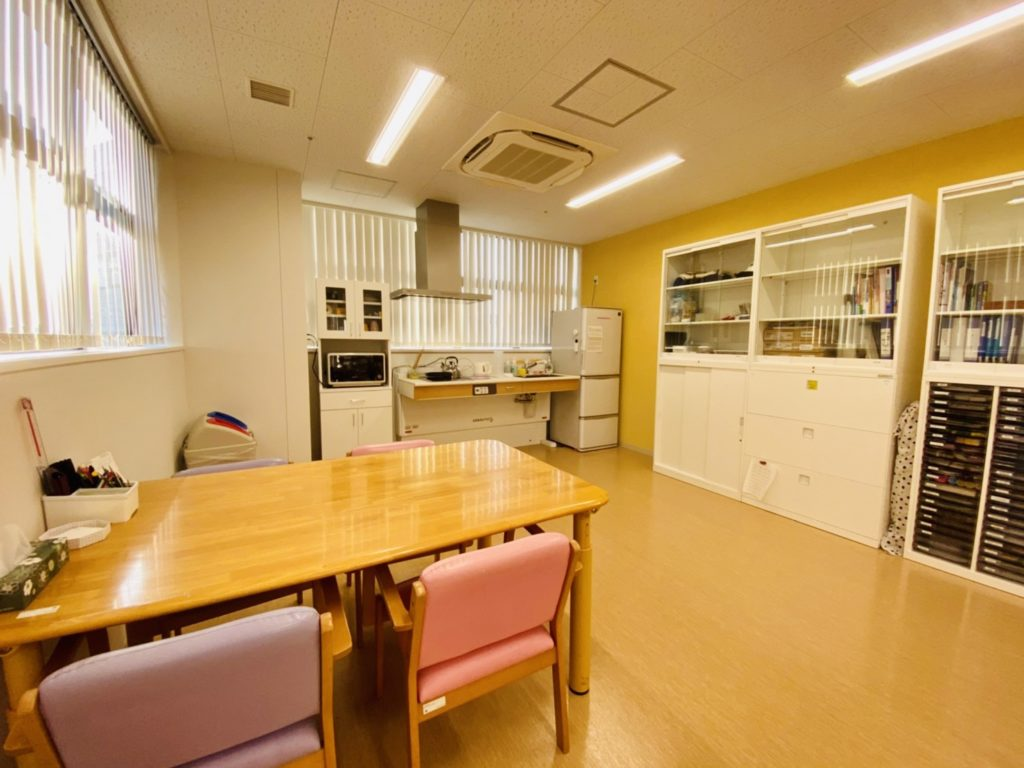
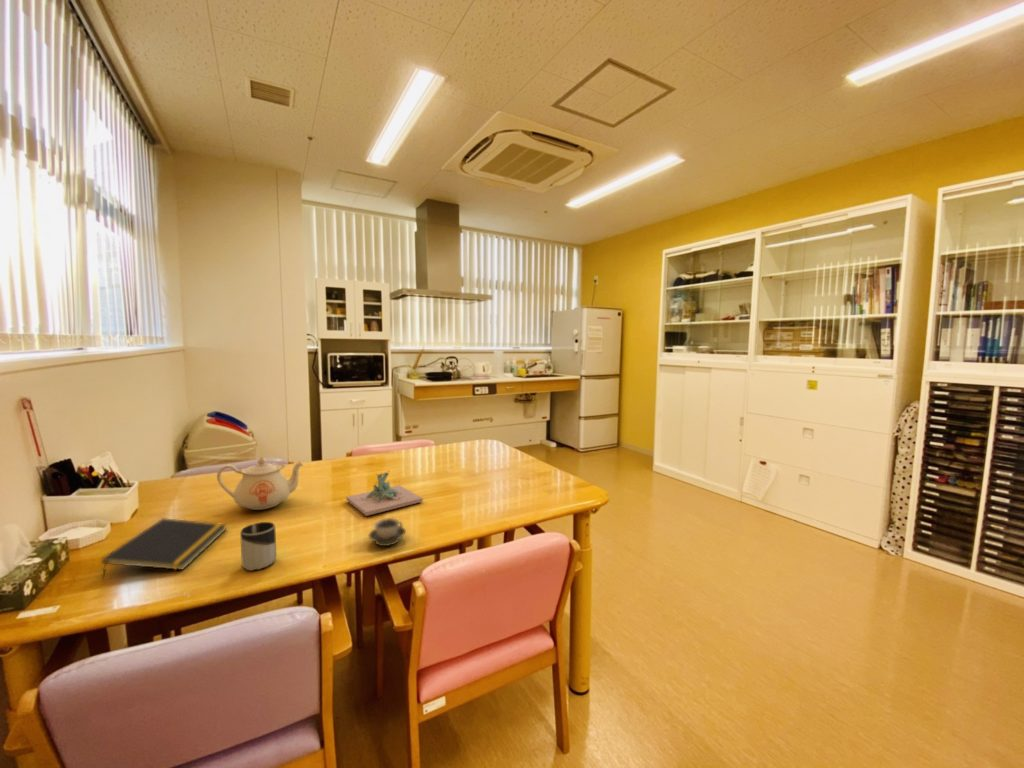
+ architectural model (384, 485)
+ cup (258, 543)
+ cup (387, 532)
+ notepad (171, 541)
+ teapot (262, 480)
